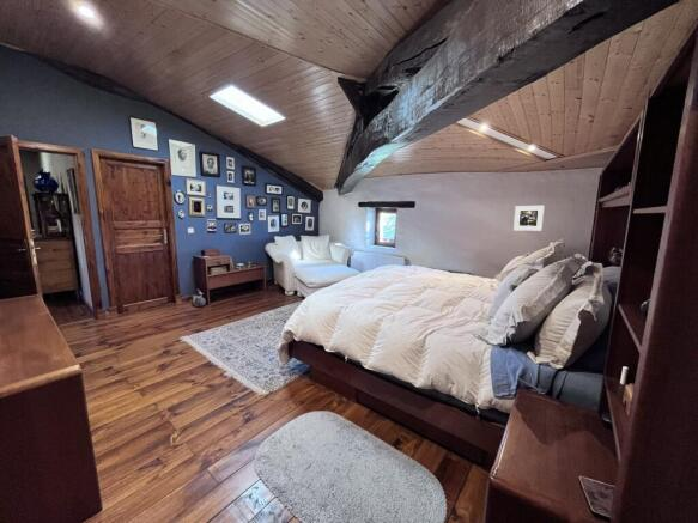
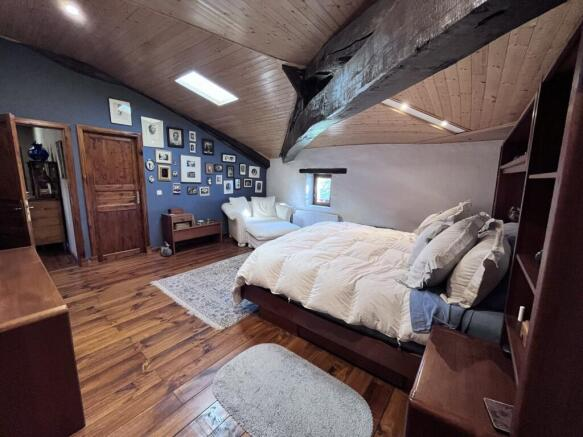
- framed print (528, 218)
